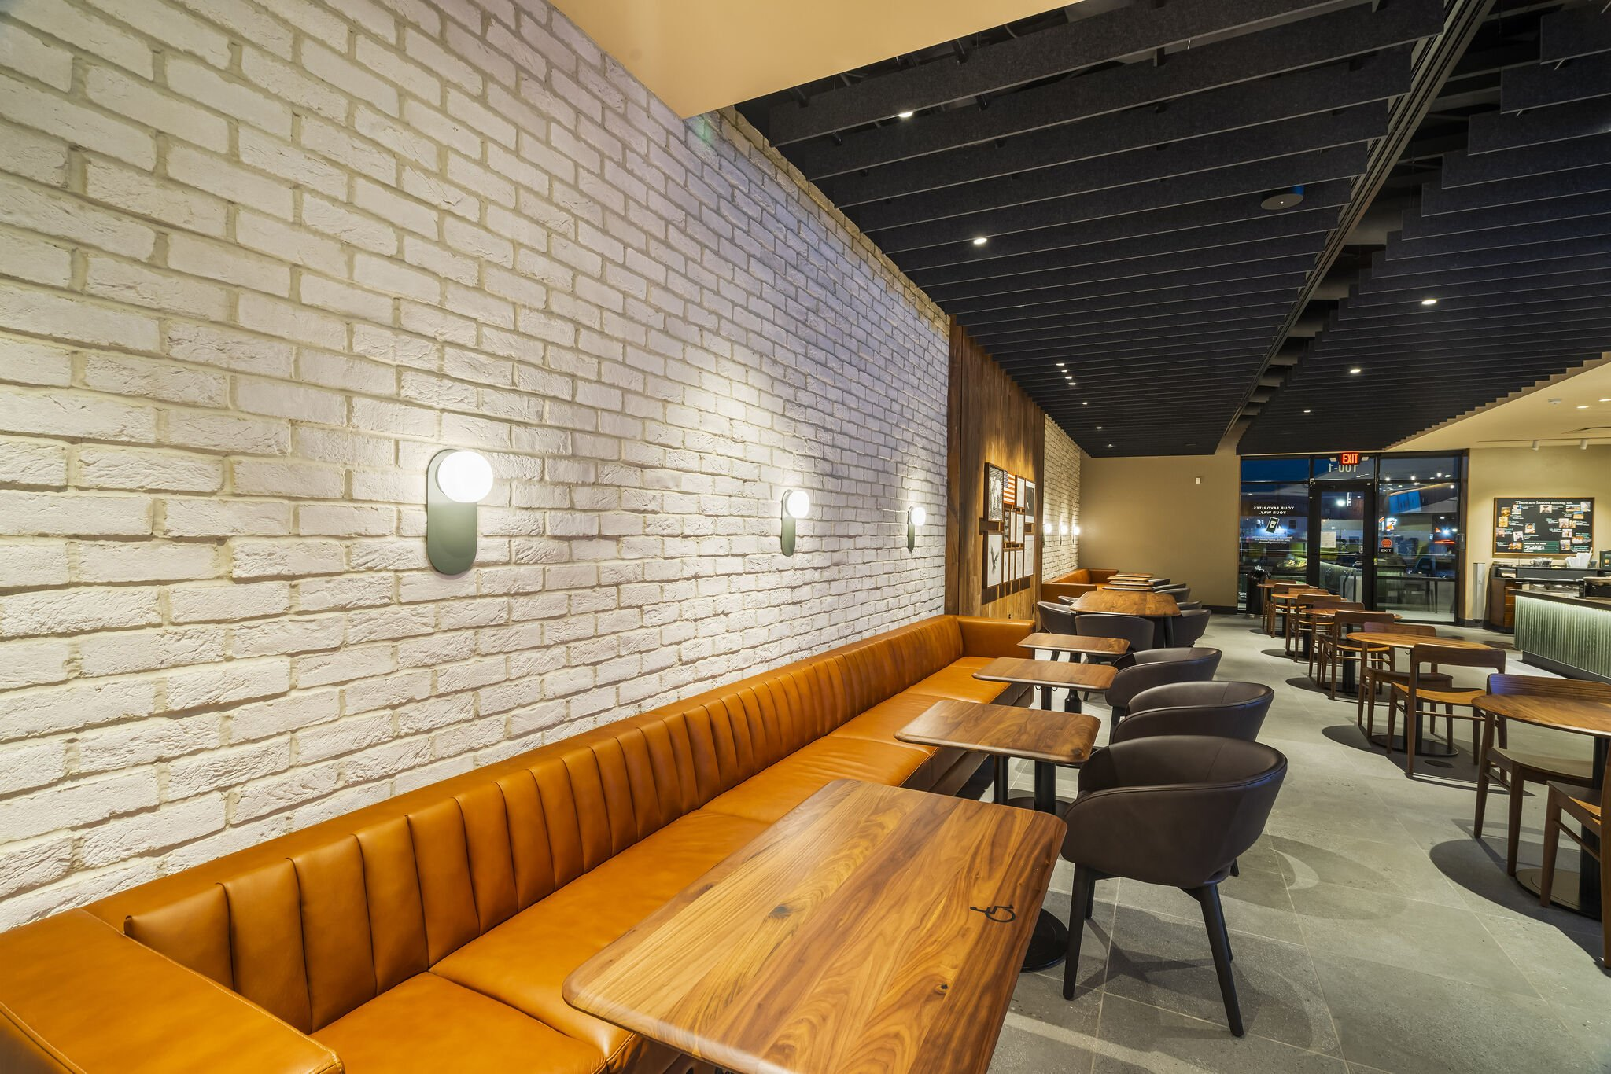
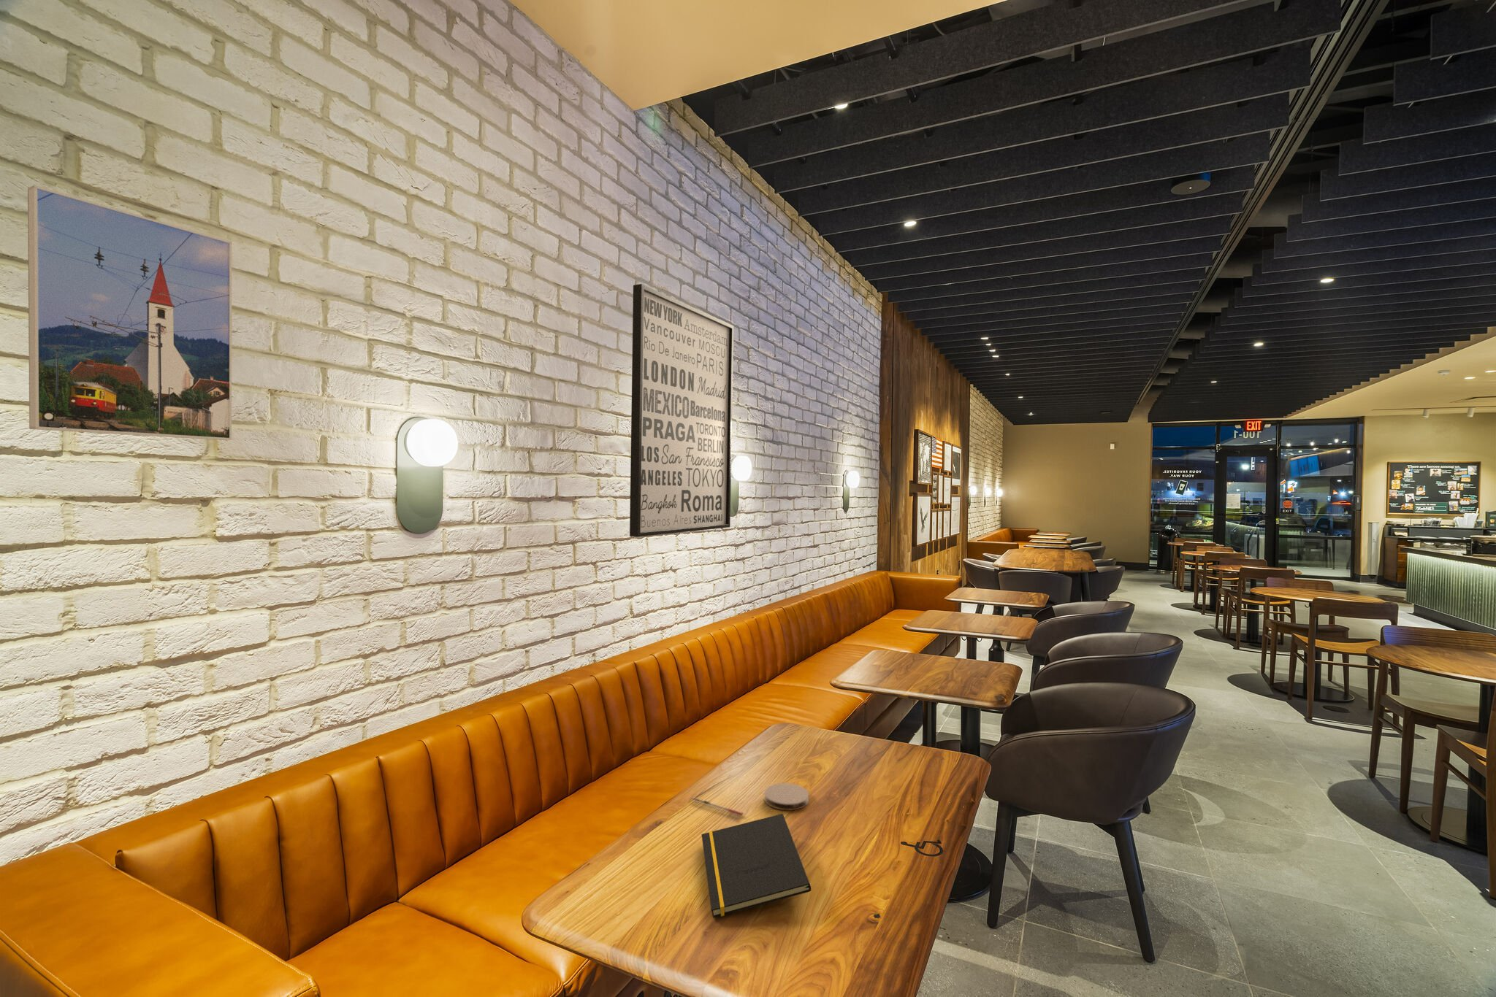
+ coaster (786, 797)
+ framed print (139, 326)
+ notepad (751, 860)
+ wall art (687, 419)
+ pen (716, 804)
